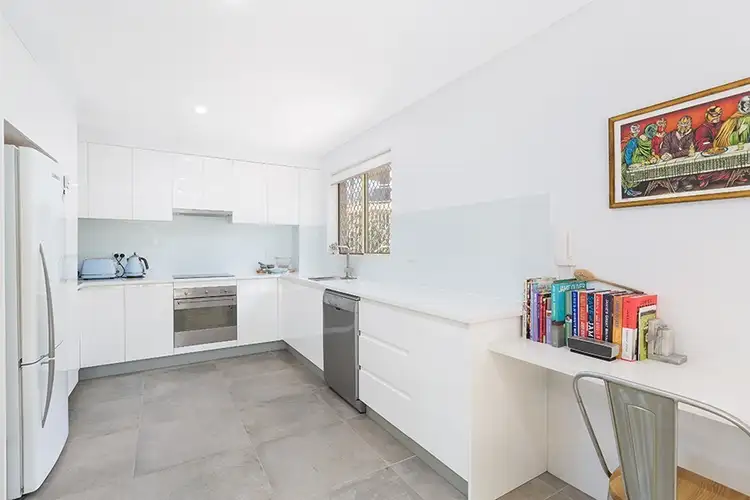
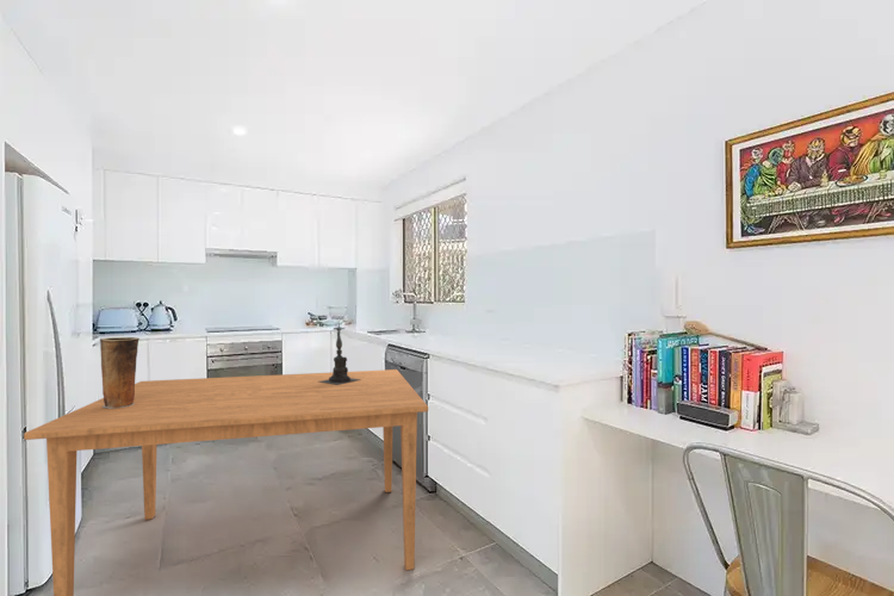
+ candle holder (339, 349)
+ vase (119, 371)
+ dining table (266, 435)
